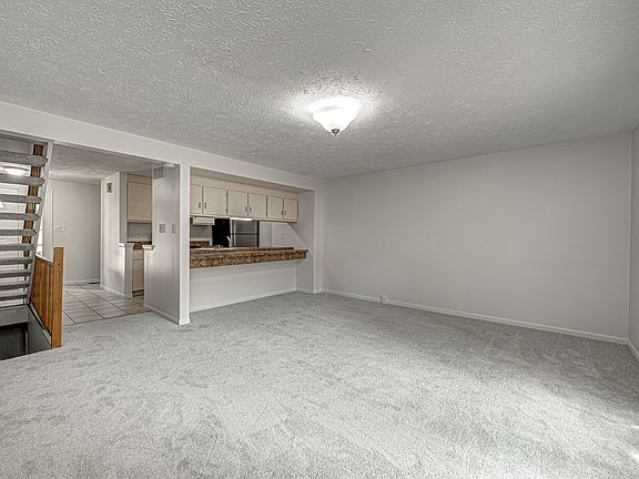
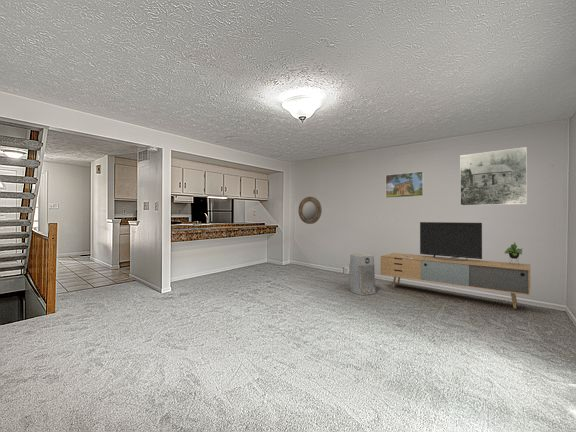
+ air purifier (361, 273)
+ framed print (491, 178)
+ home mirror (309, 210)
+ media console (448, 258)
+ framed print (403, 185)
